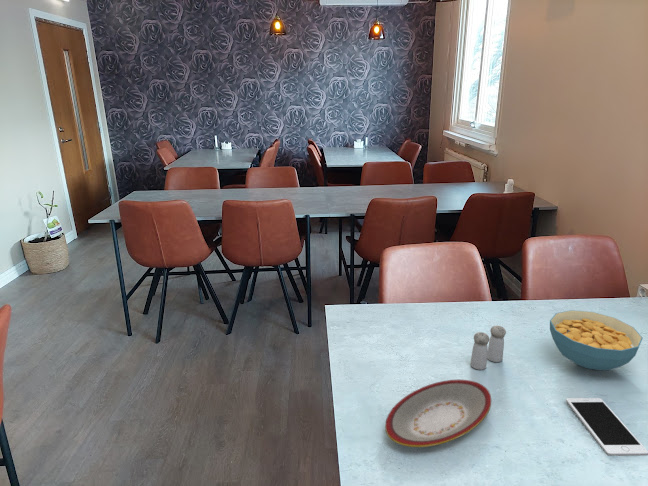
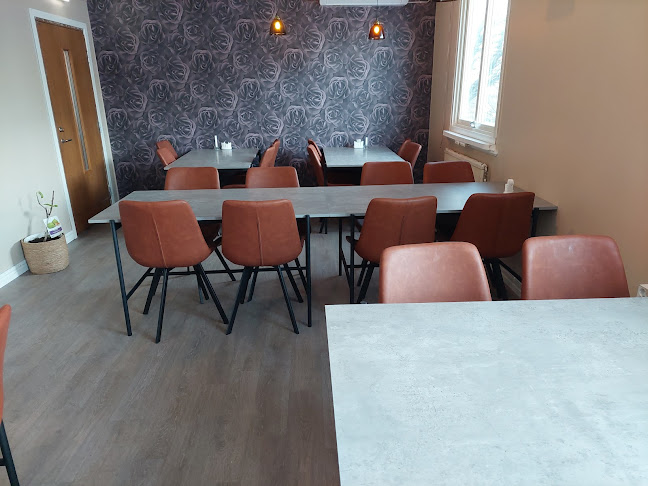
- salt and pepper shaker (488, 346)
- cell phone (603, 424)
- cereal bowl (591, 345)
- plate (439, 414)
